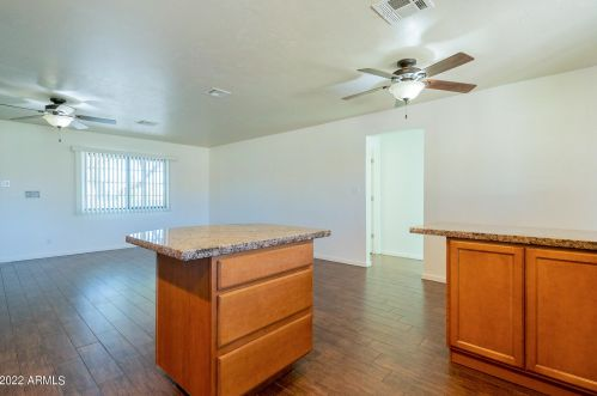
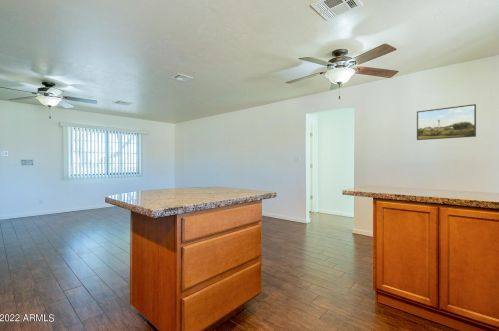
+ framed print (444, 123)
